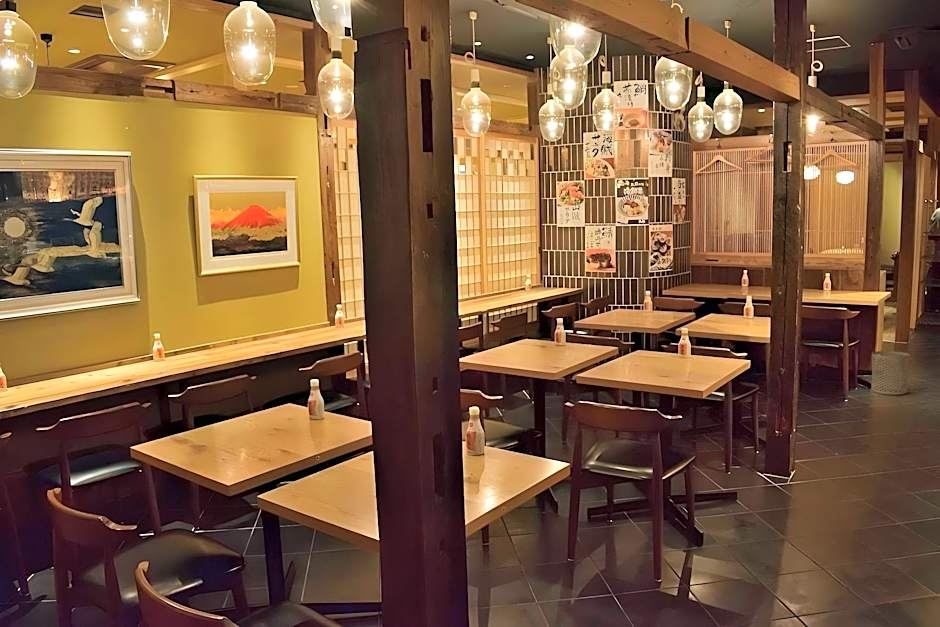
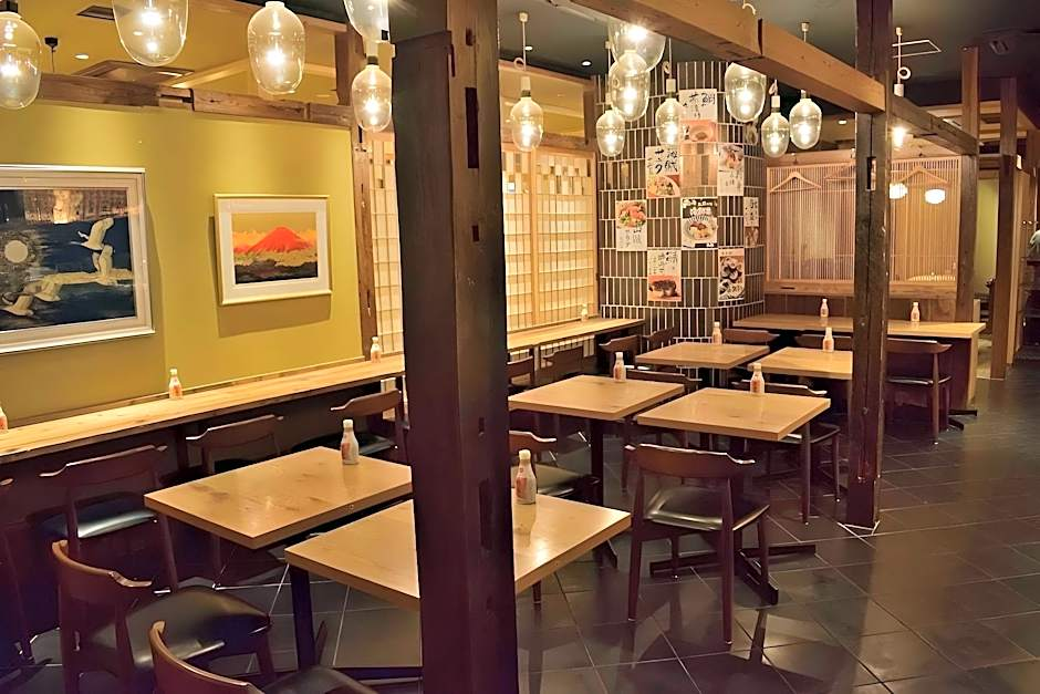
- waste bin (890, 373)
